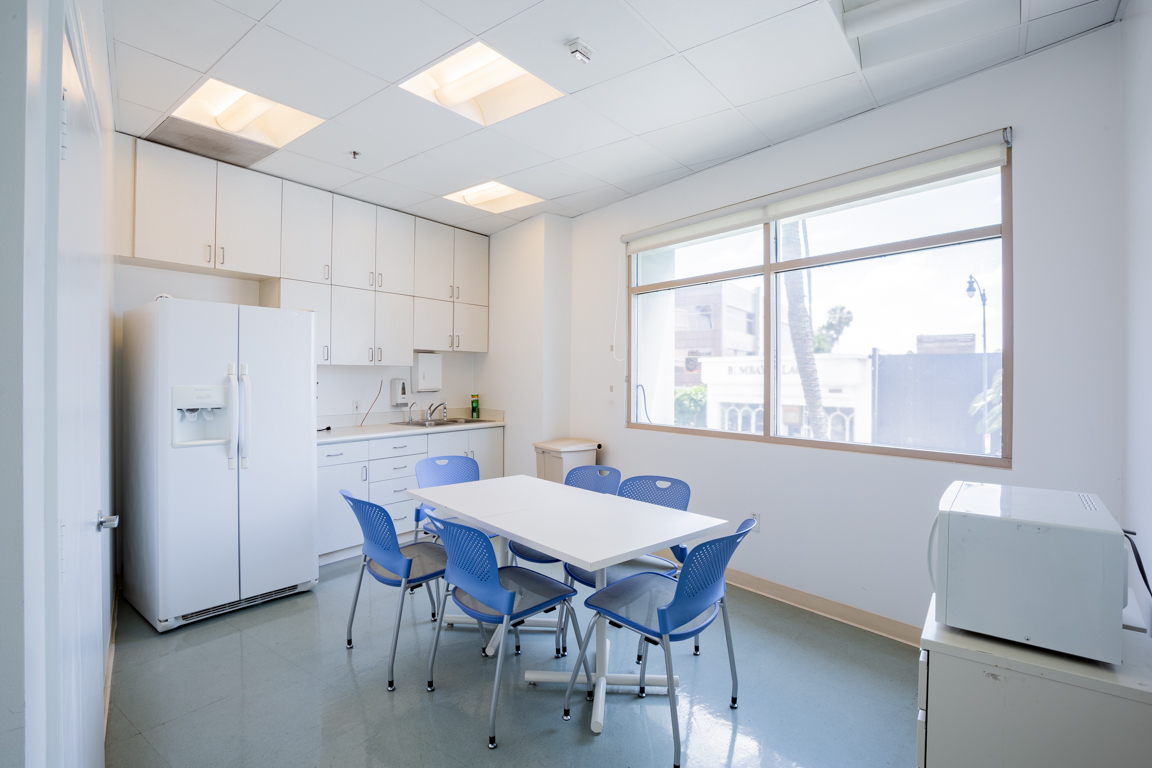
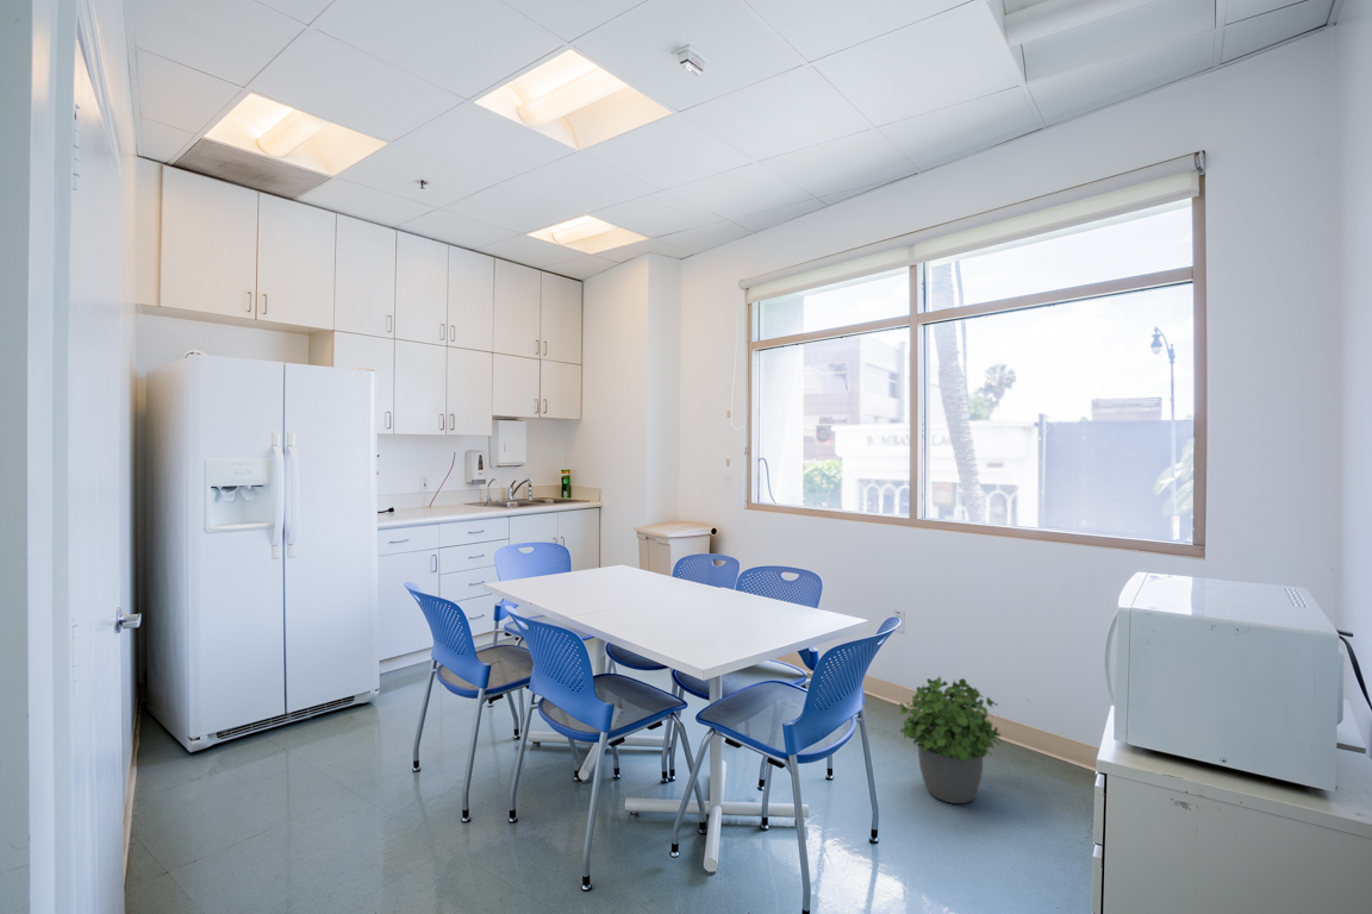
+ potted plant (948, 735)
